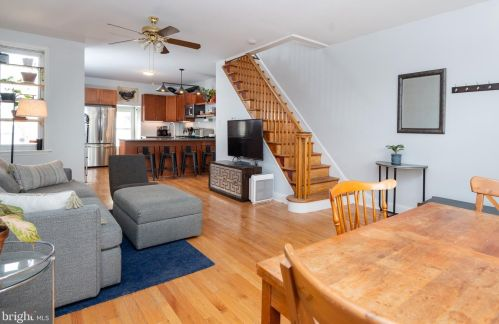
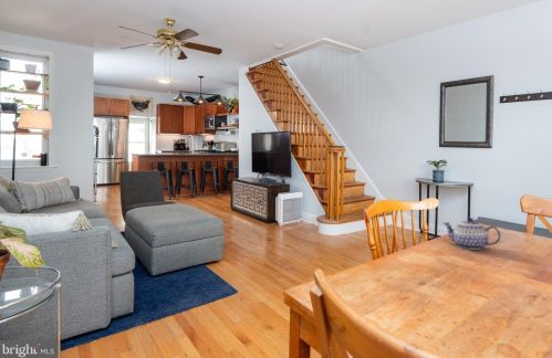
+ teapot (470, 232)
